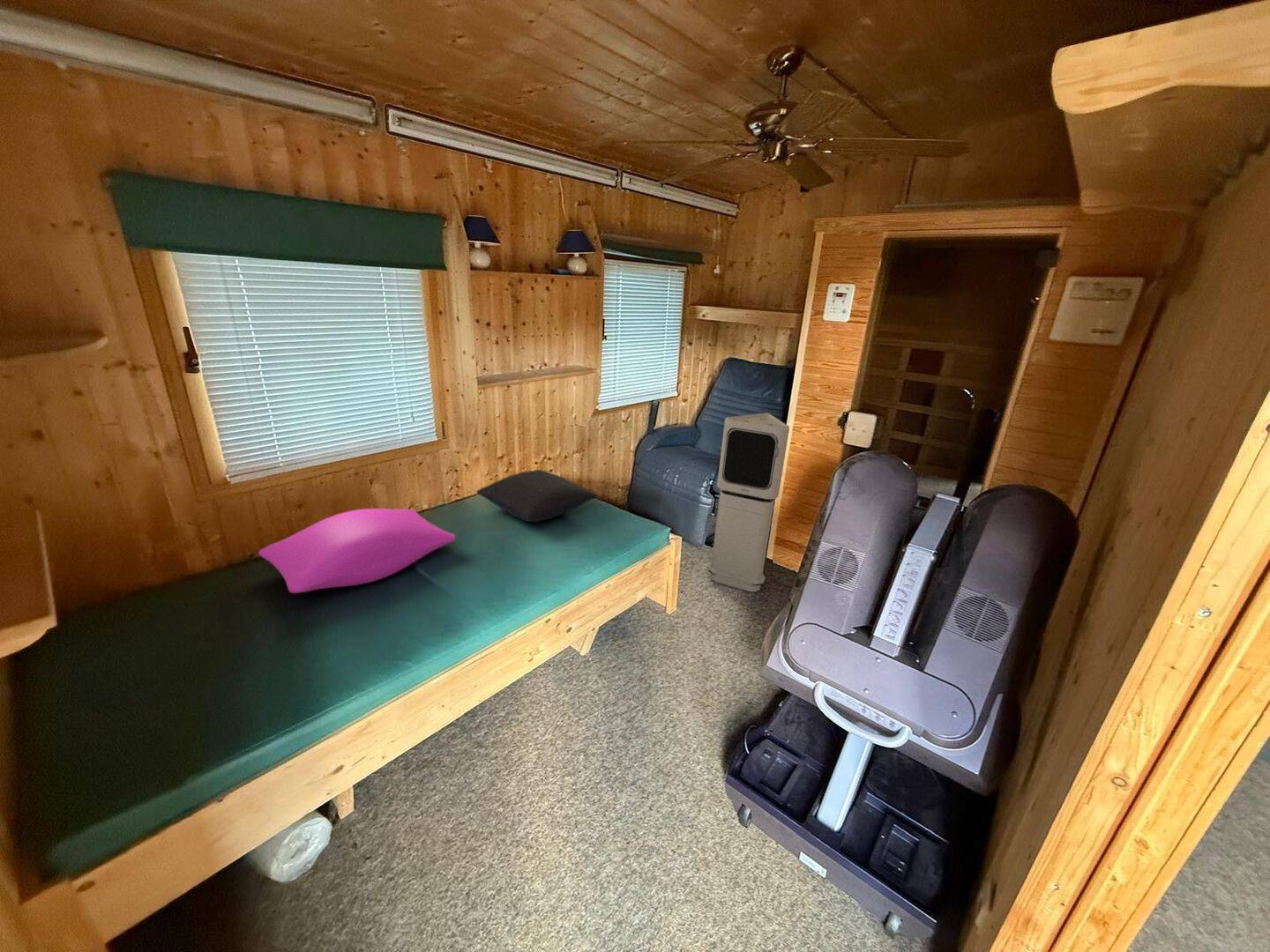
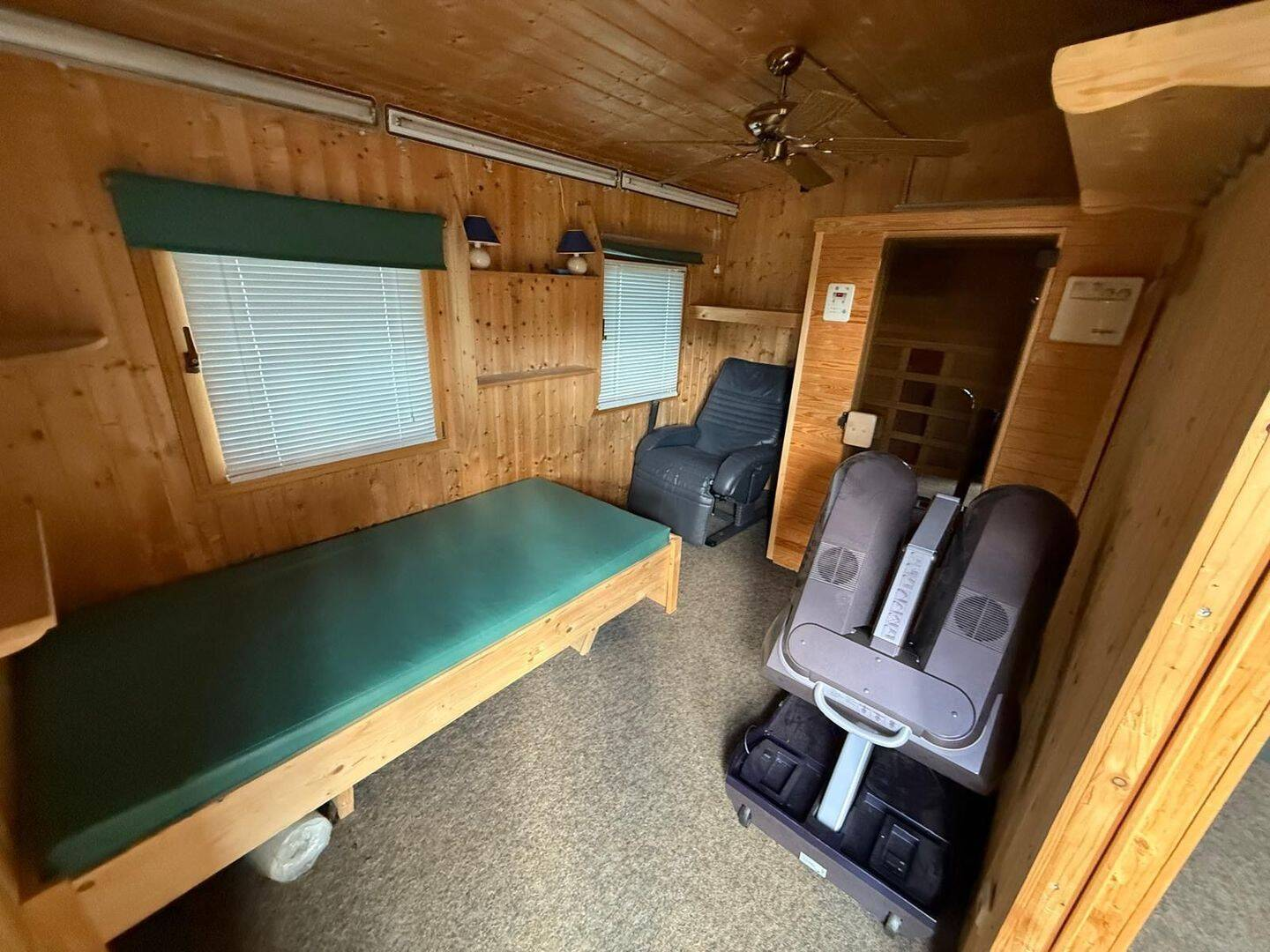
- air purifier (749, 501)
- cushion (362, 544)
- pillow (538, 495)
